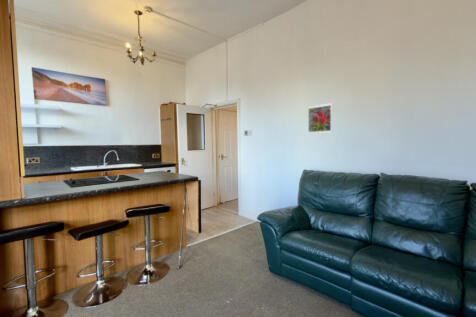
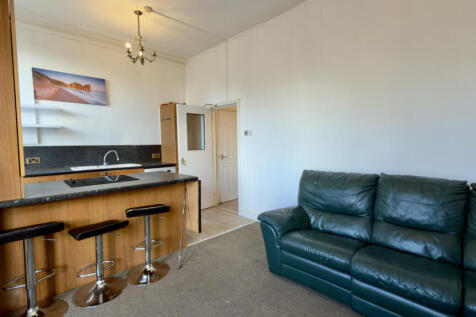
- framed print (319, 119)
